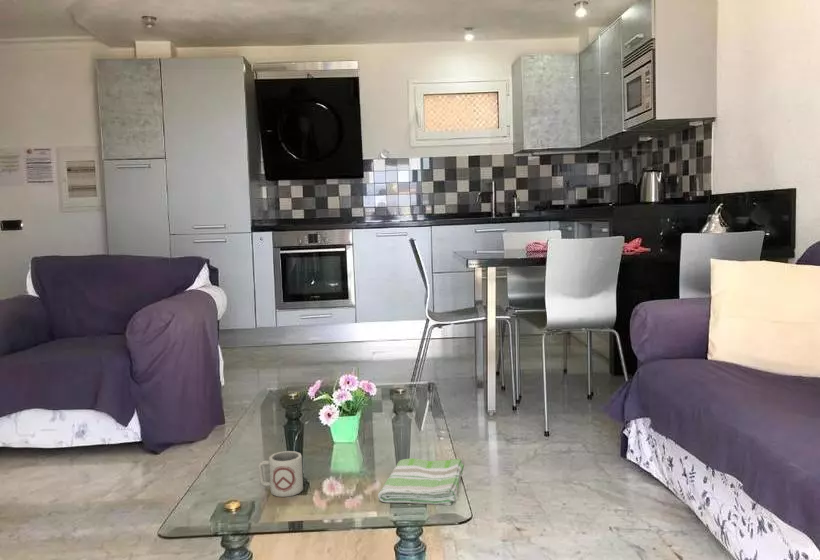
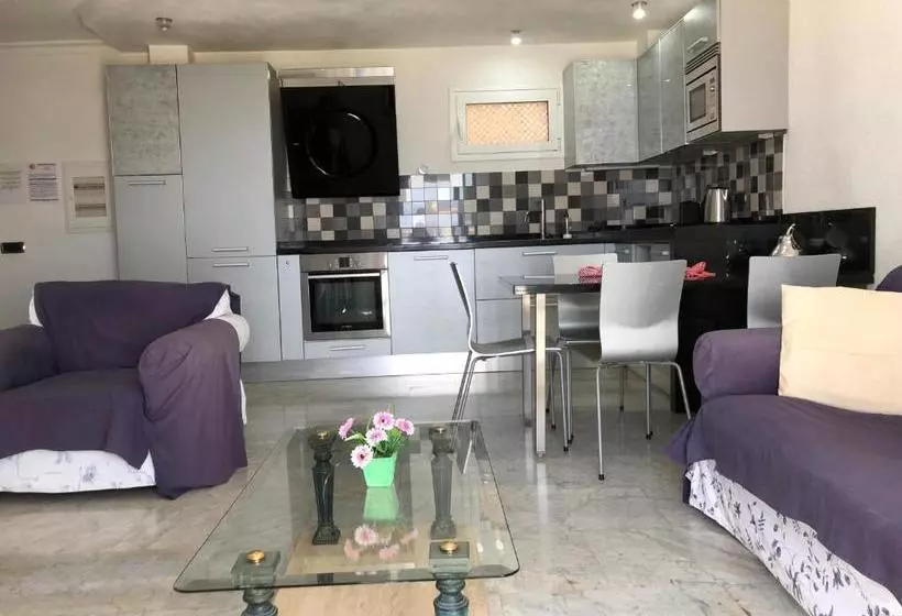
- cup (280, 473)
- dish towel (423, 477)
